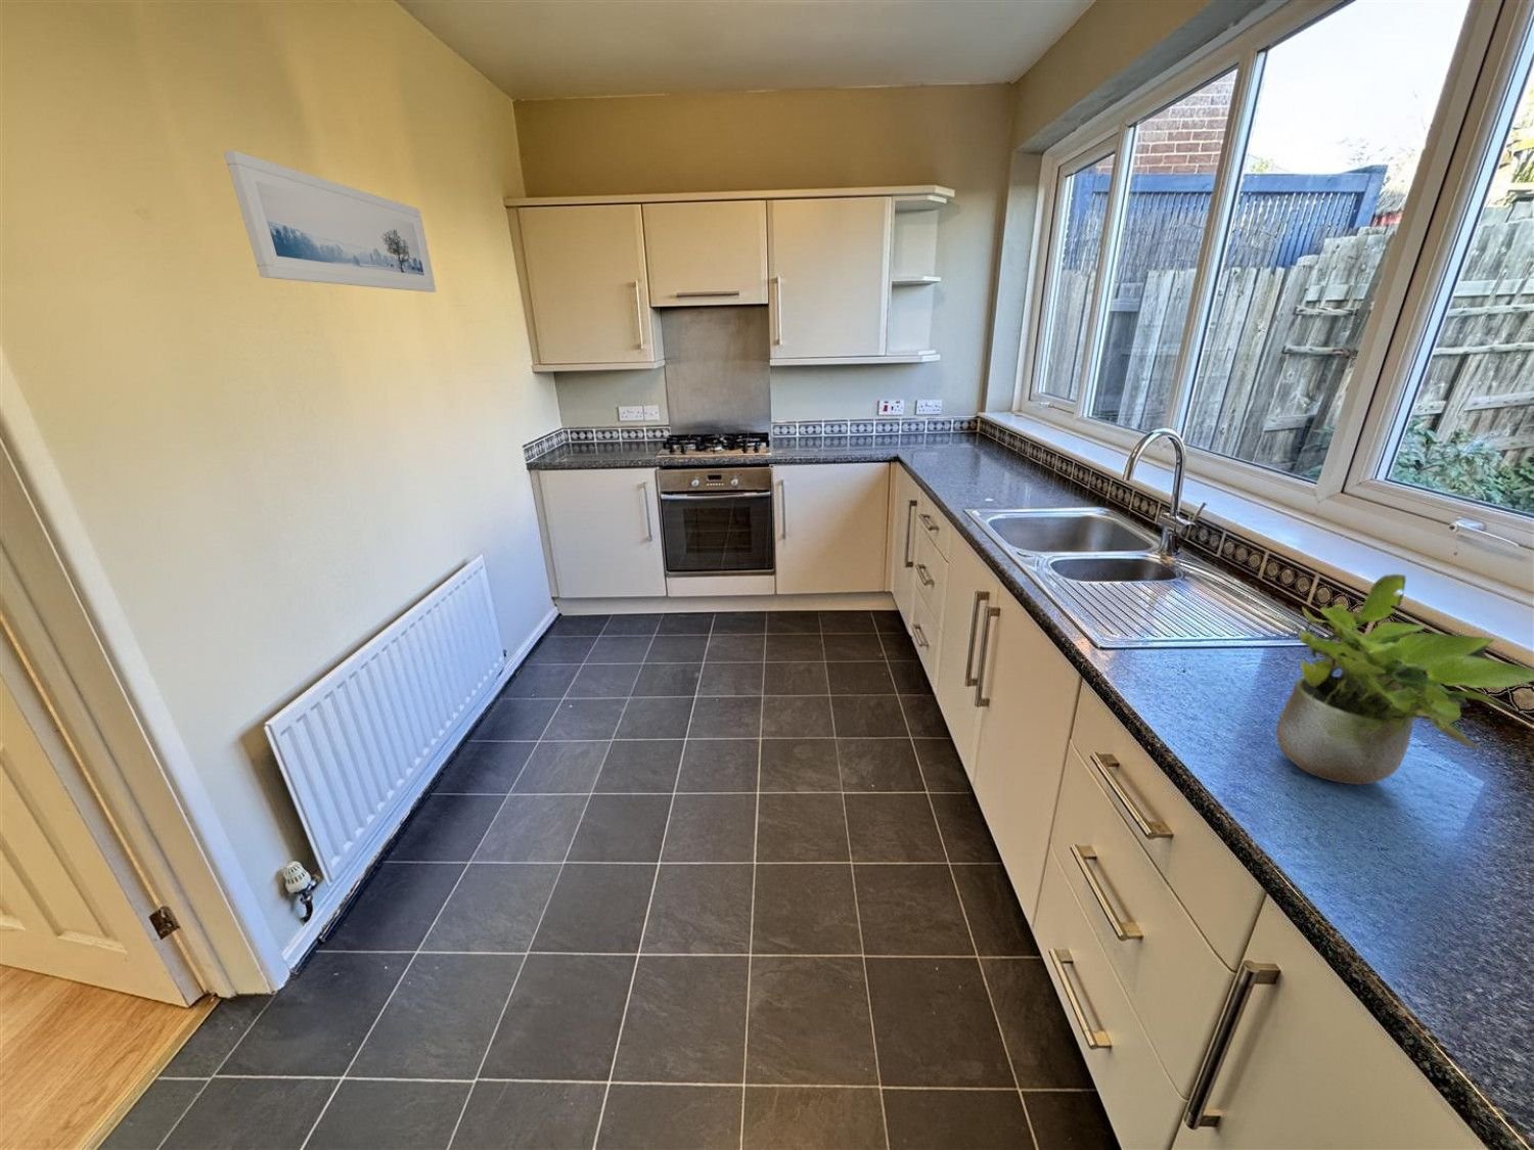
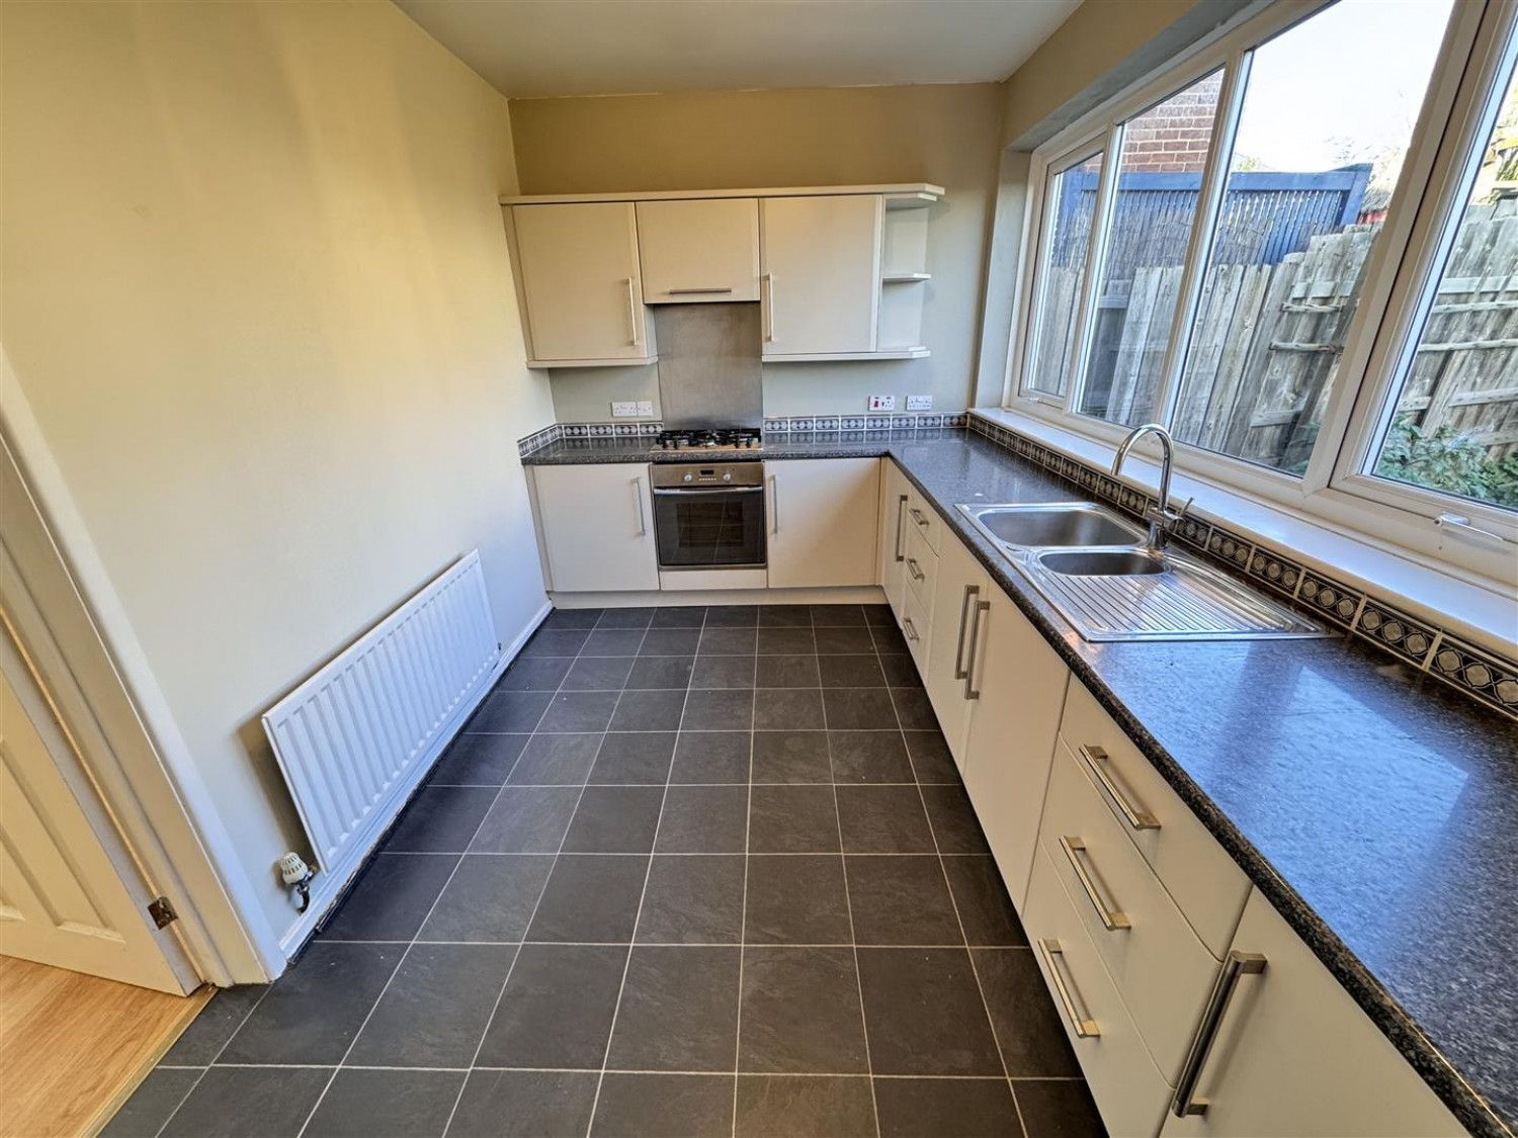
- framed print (354, 237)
- potted plant (1376, 695)
